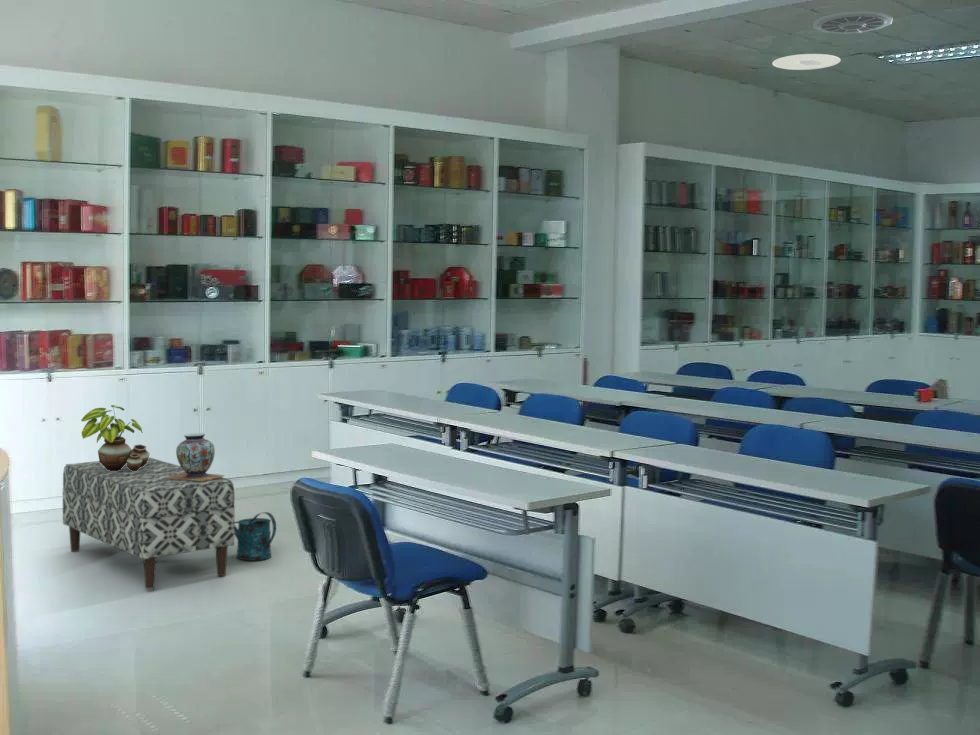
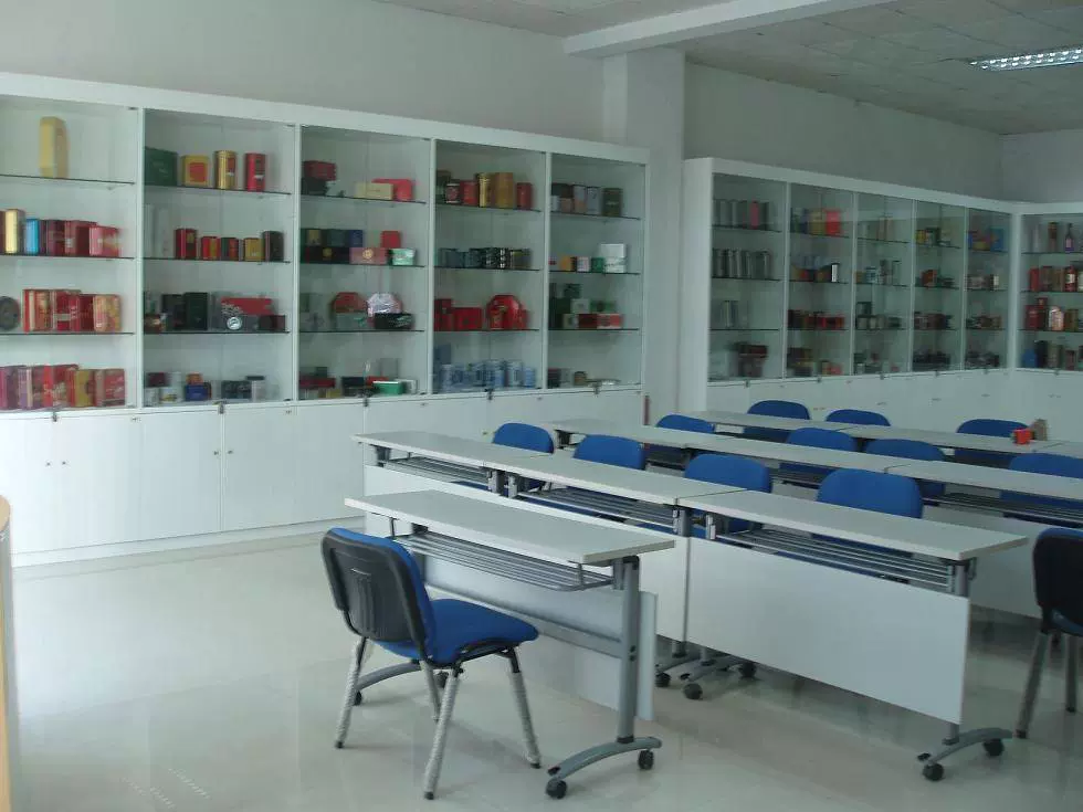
- potted plant (117, 437)
- watering can (245, 531)
- ceiling light (806, 58)
- bench (145, 517)
- decorative vase (194, 455)
- ceiling vent (852, 24)
